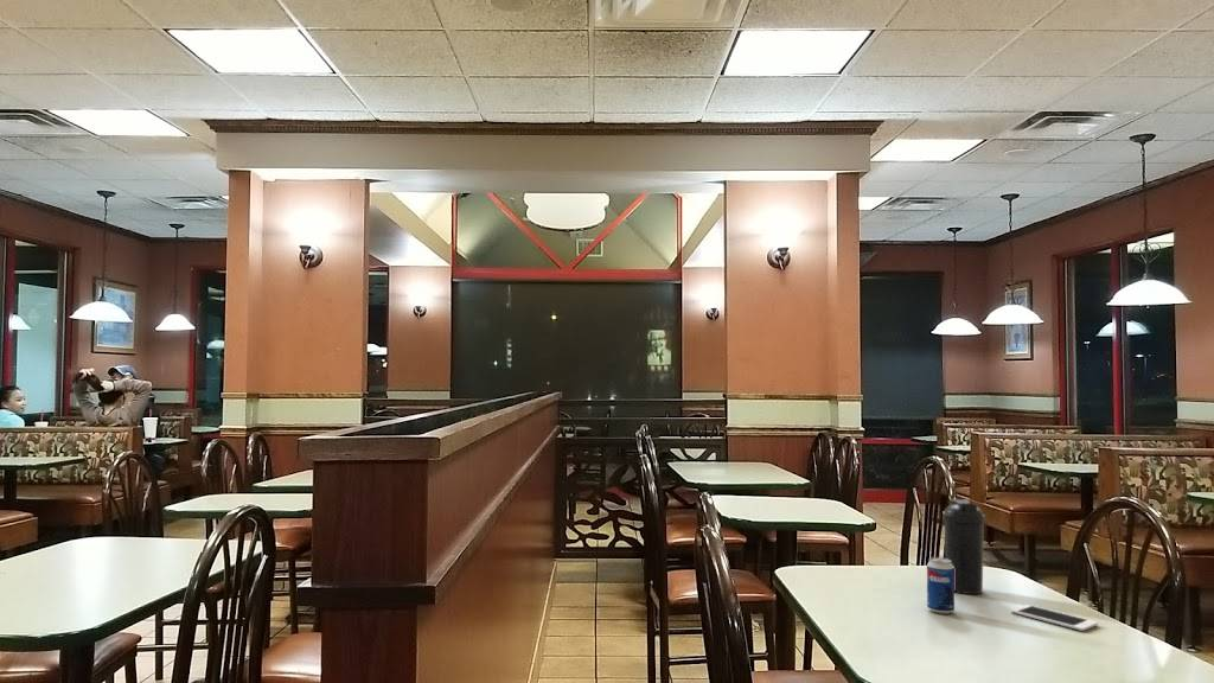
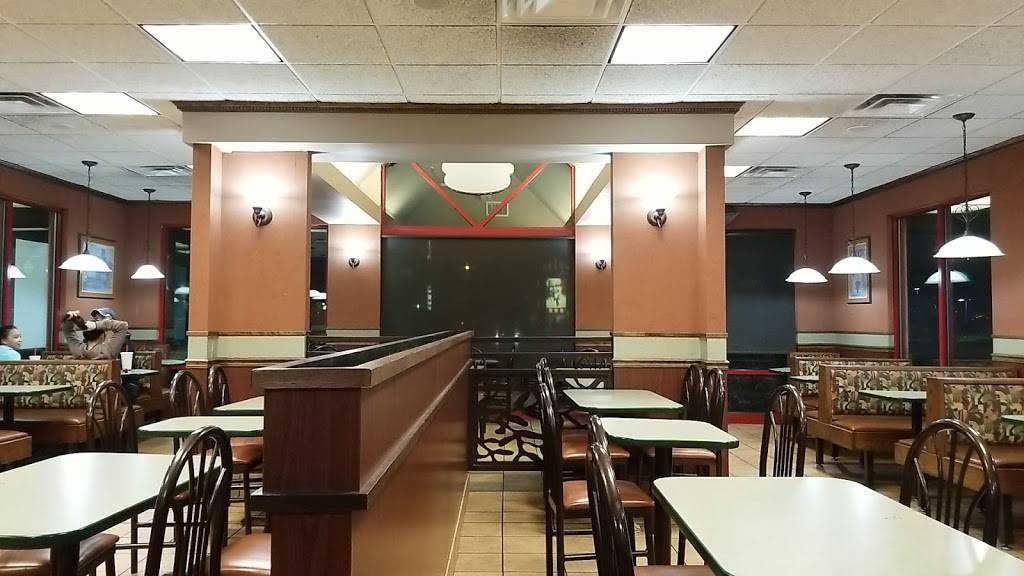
- cell phone (1053, 617)
- water bottle (964, 544)
- beverage can (940, 585)
